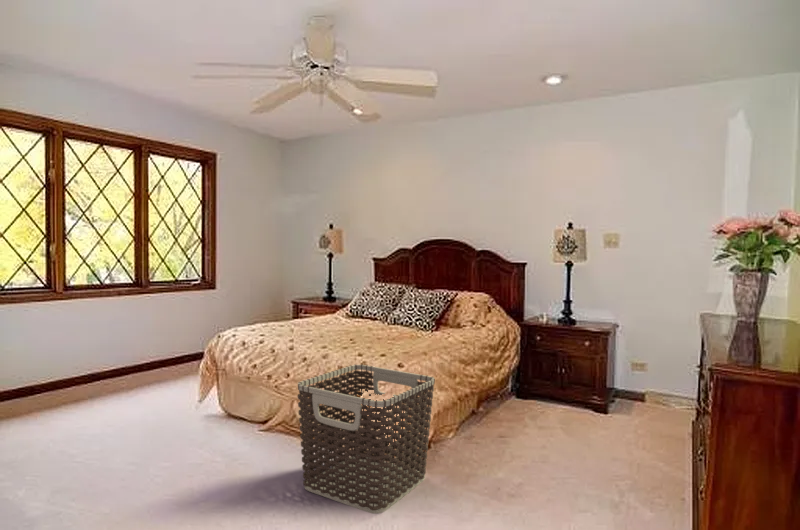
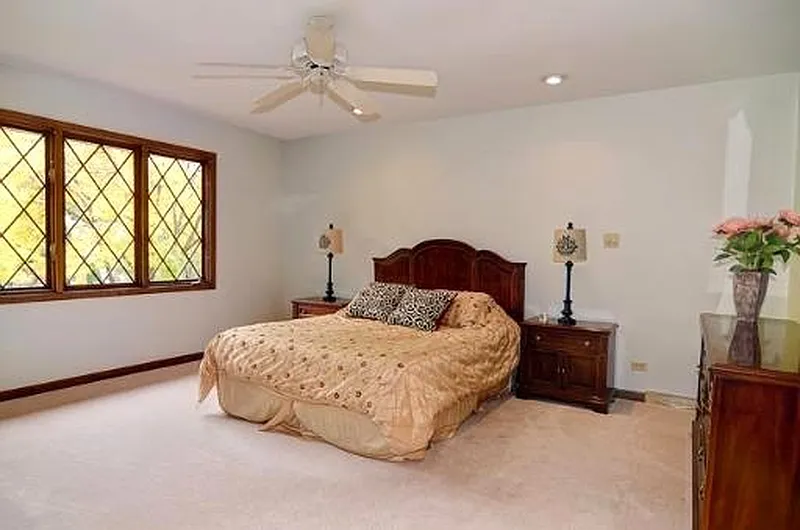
- clothes hamper (367, 431)
